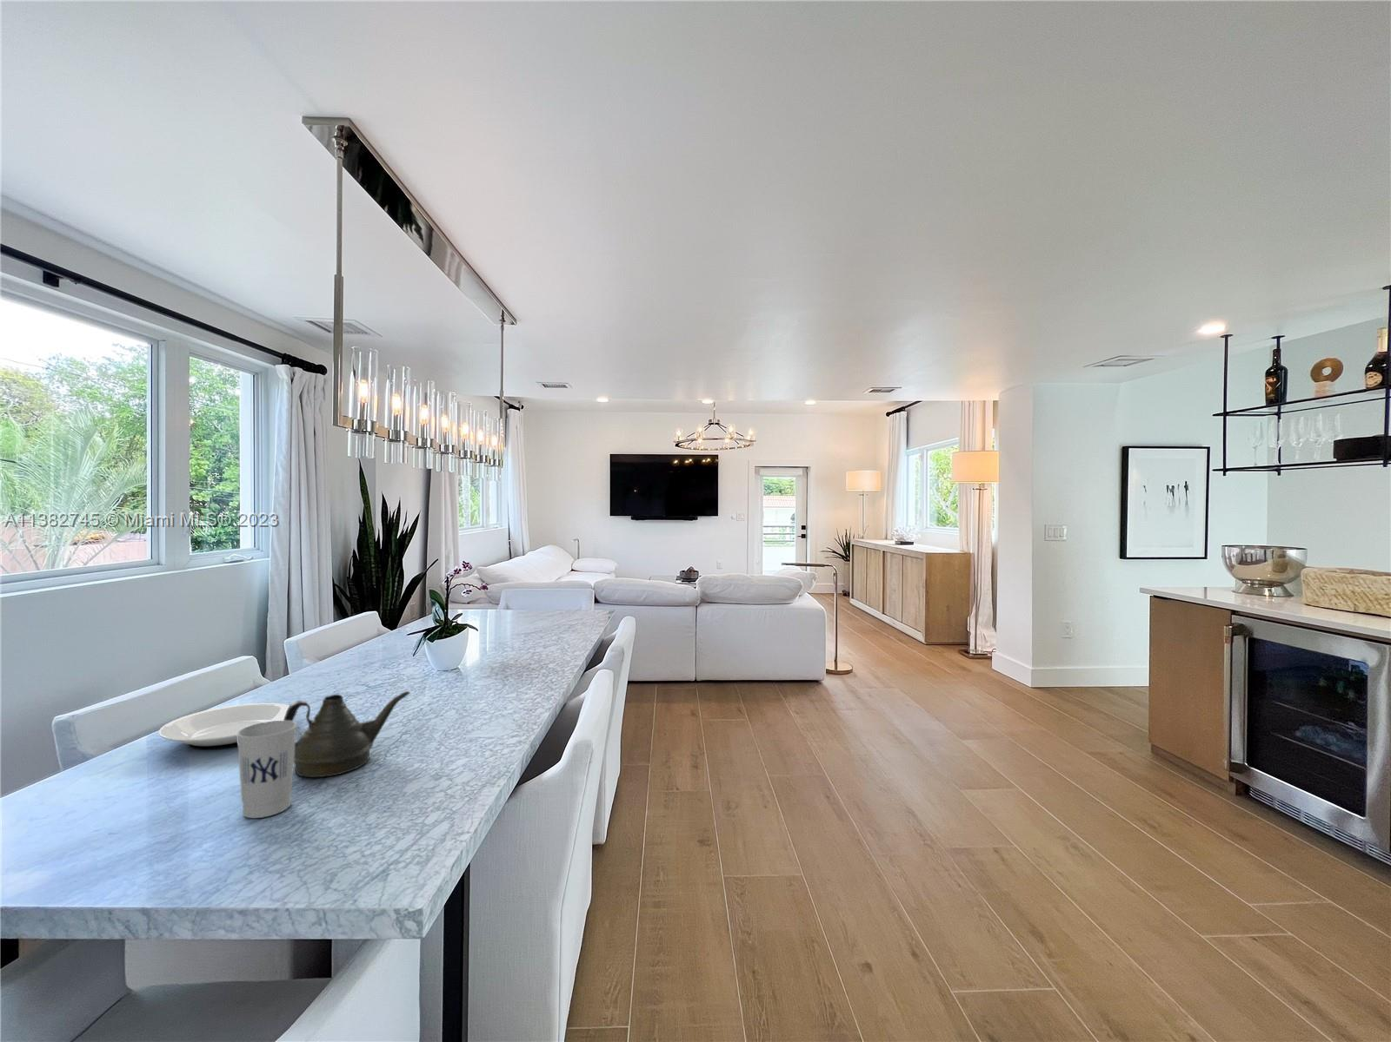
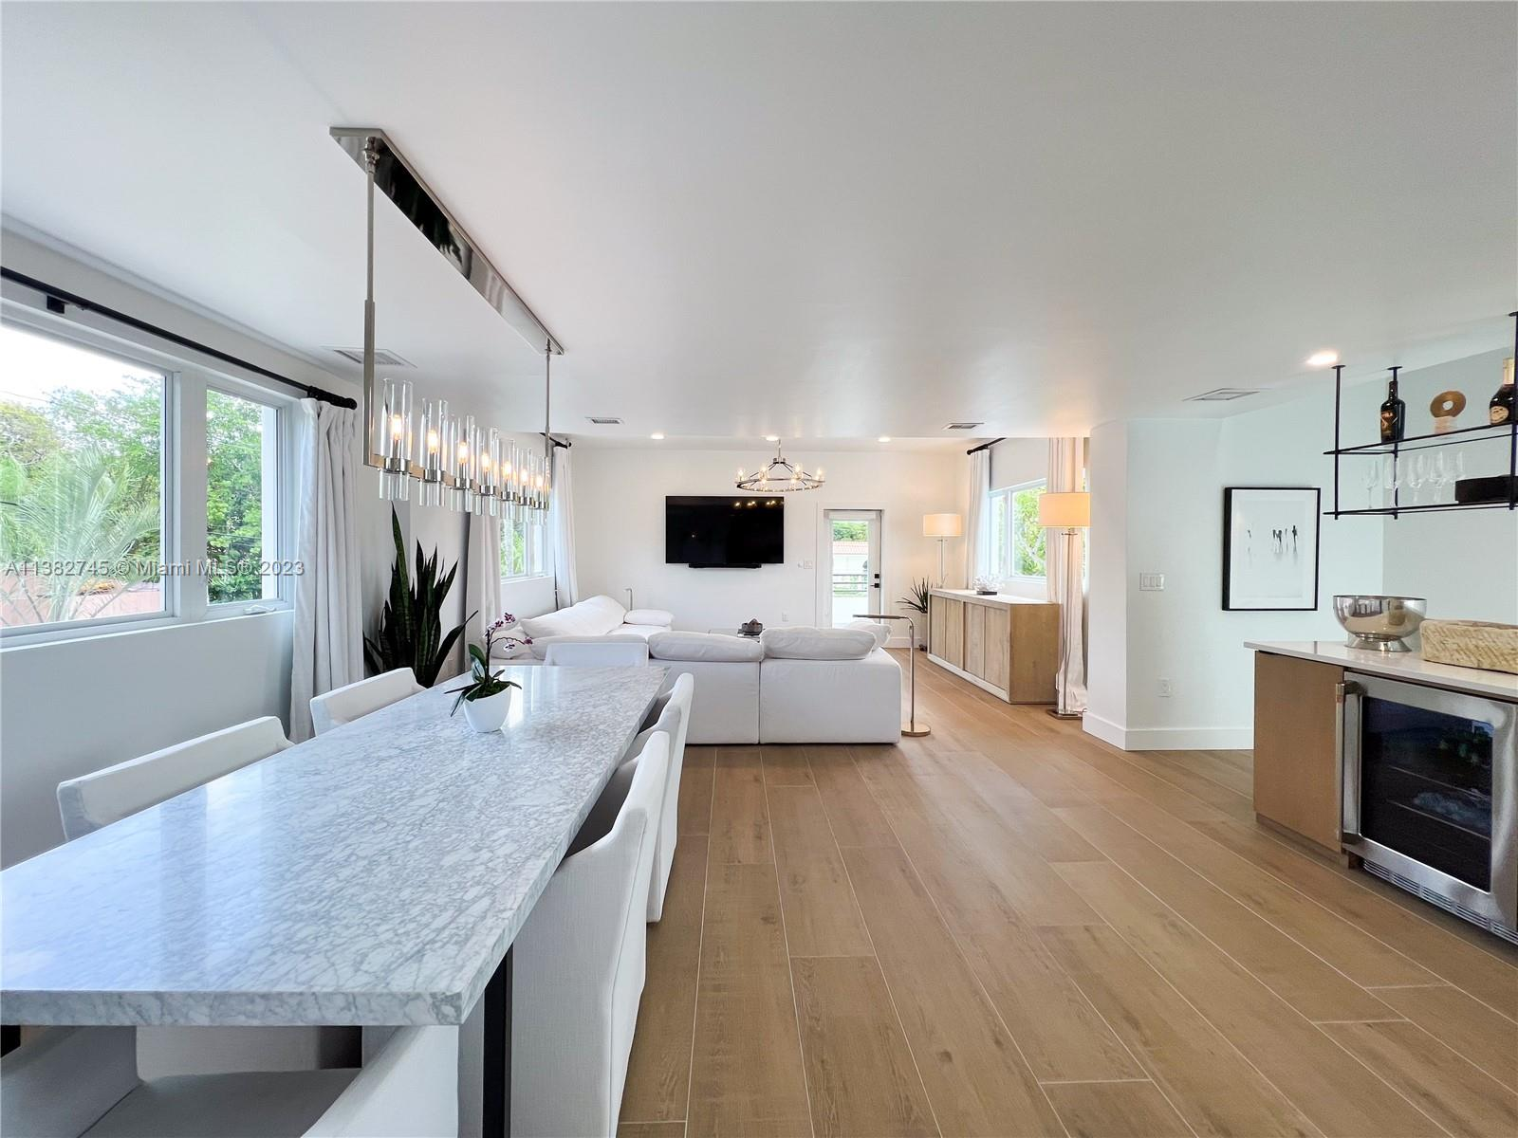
- cup (267, 768)
- plate (231, 728)
- teapot (348, 728)
